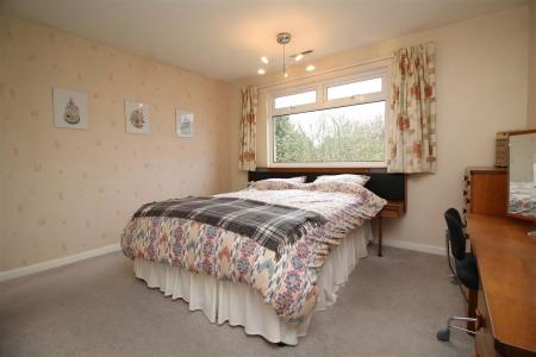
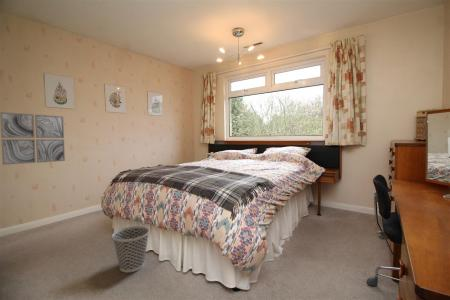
+ wastebasket (131, 249)
+ wall art (34, 139)
